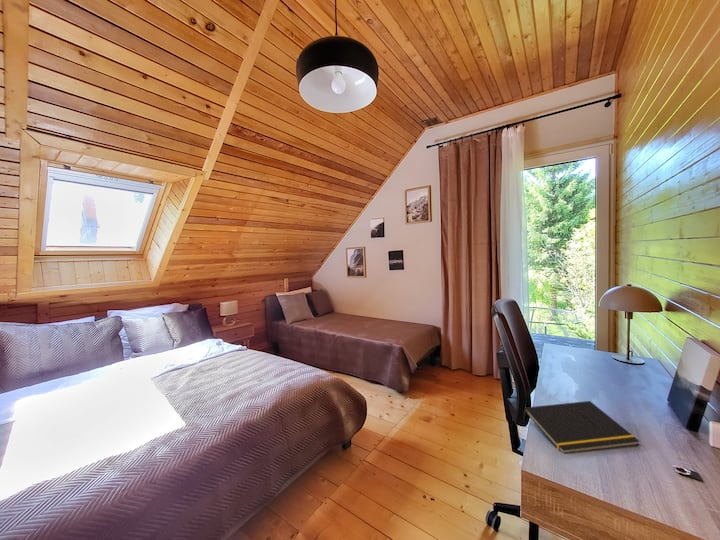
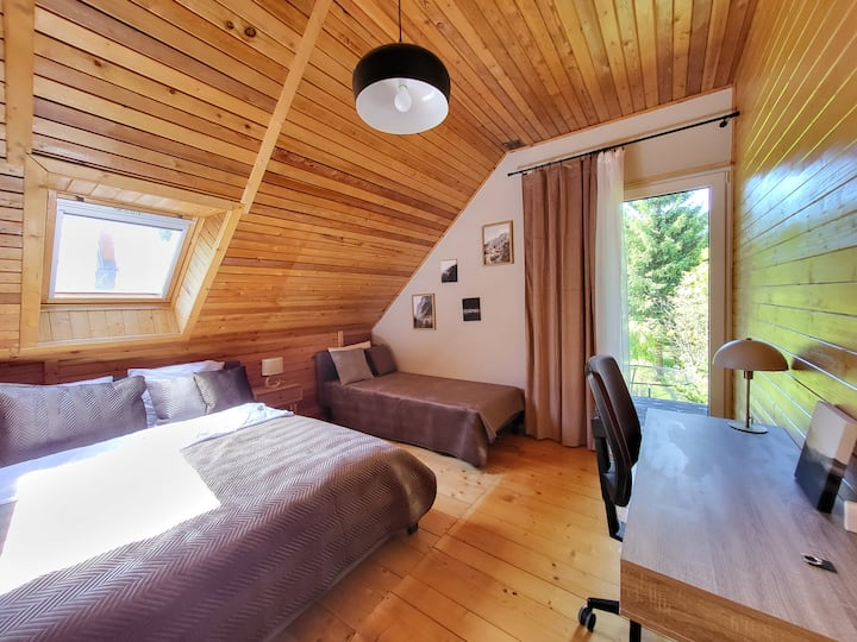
- notepad (577, 424)
